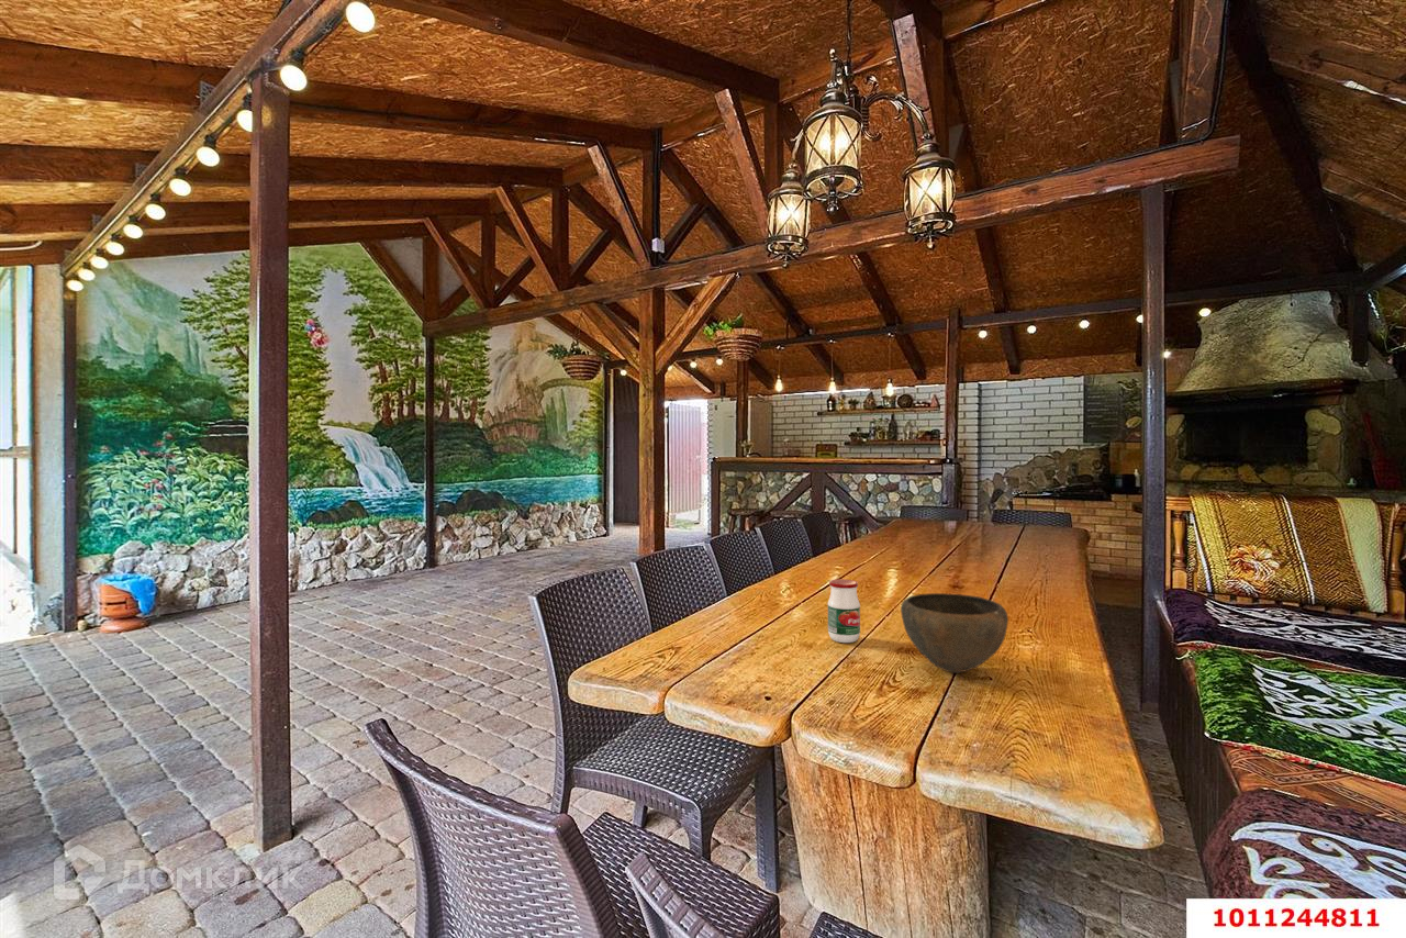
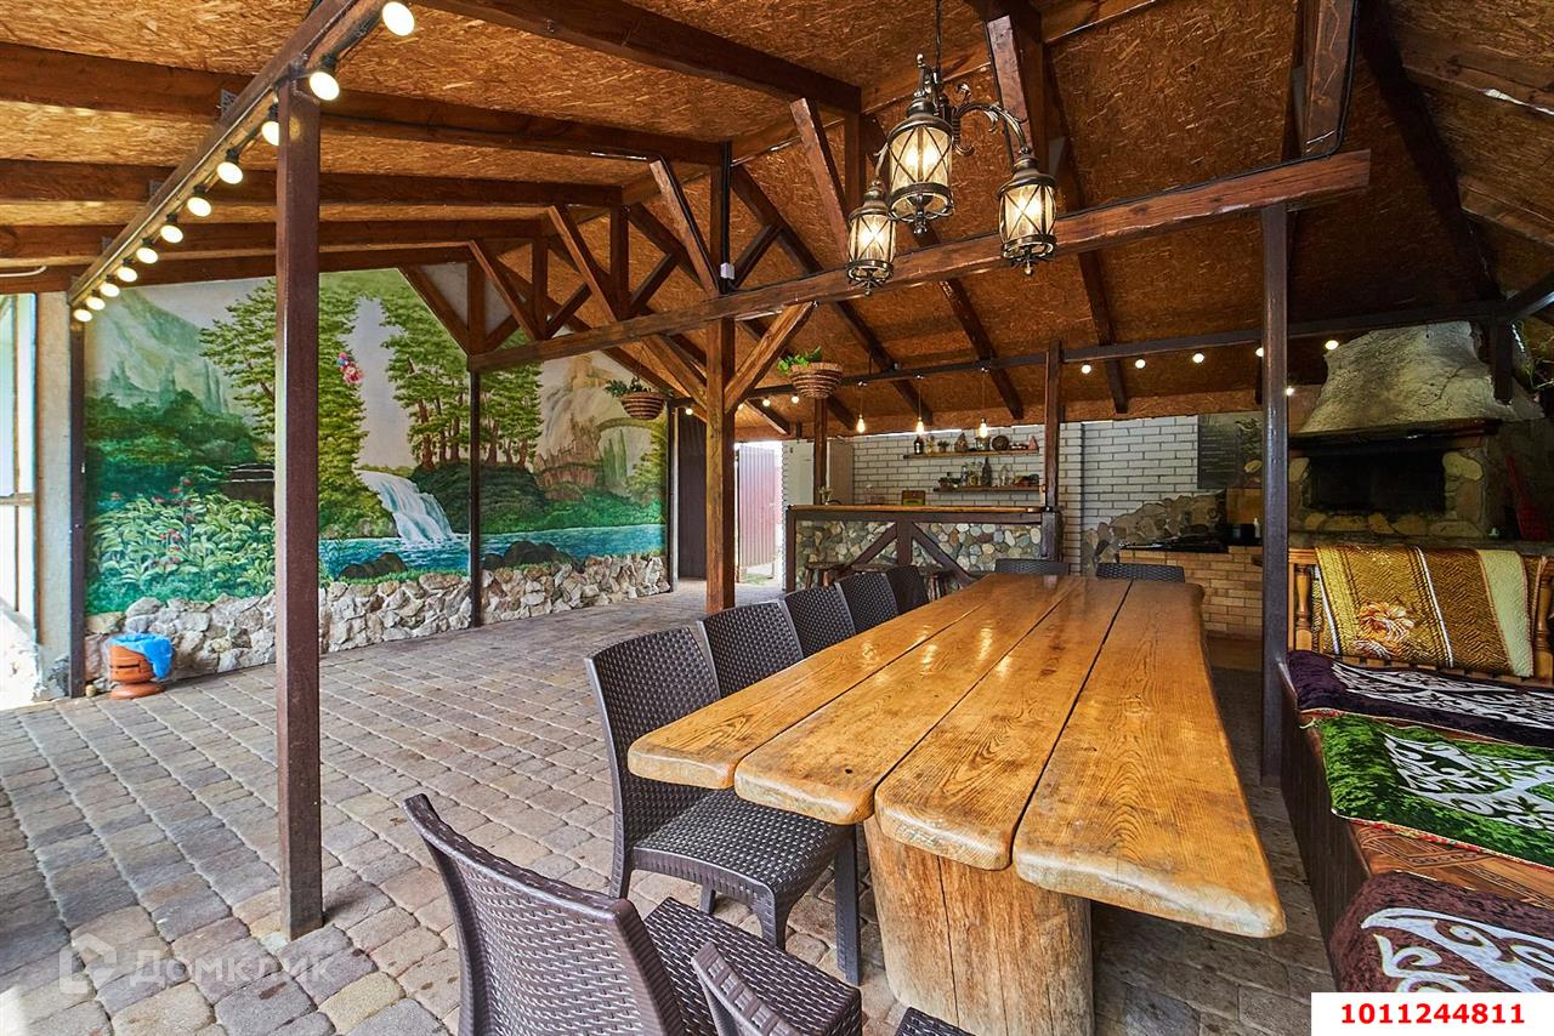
- bowl (952, 636)
- jar (844, 610)
